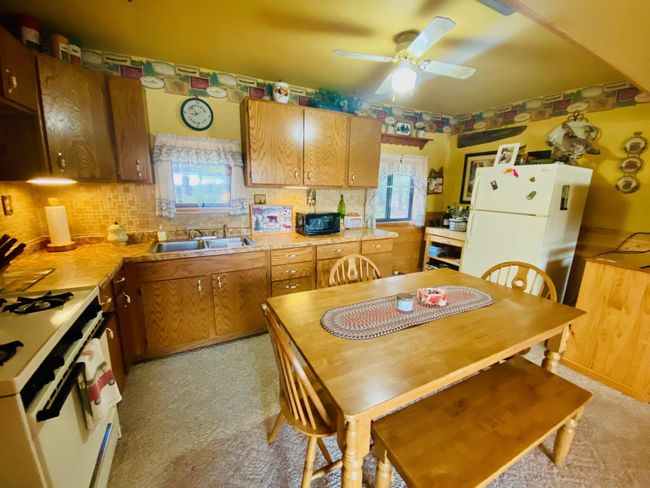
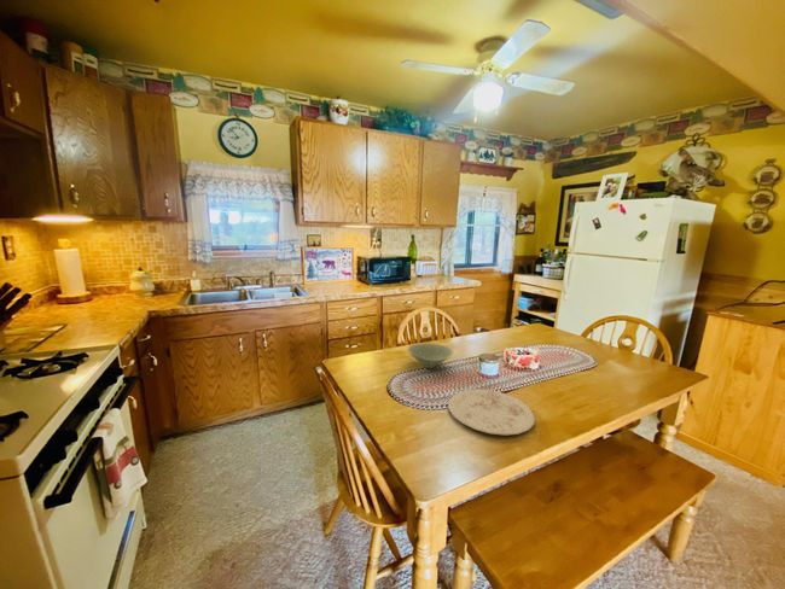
+ plate (489, 409)
+ bowl (429, 357)
